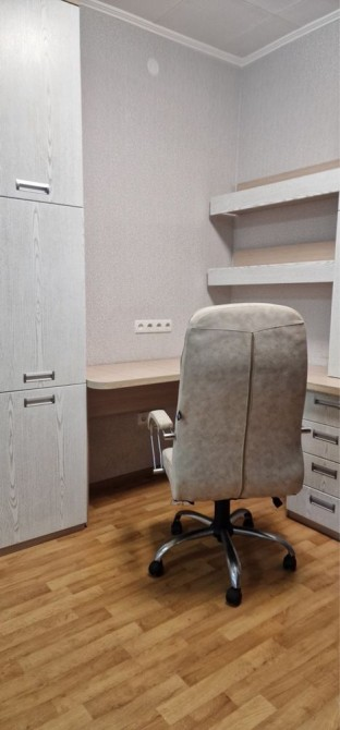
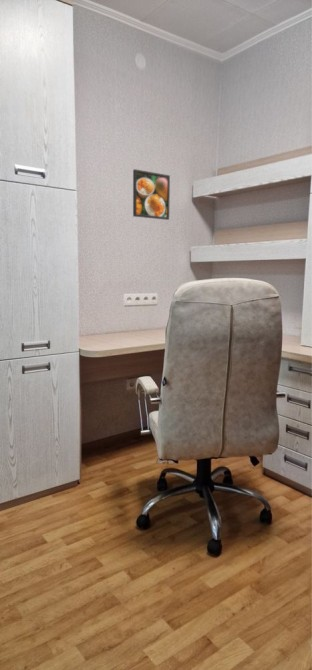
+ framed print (151, 195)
